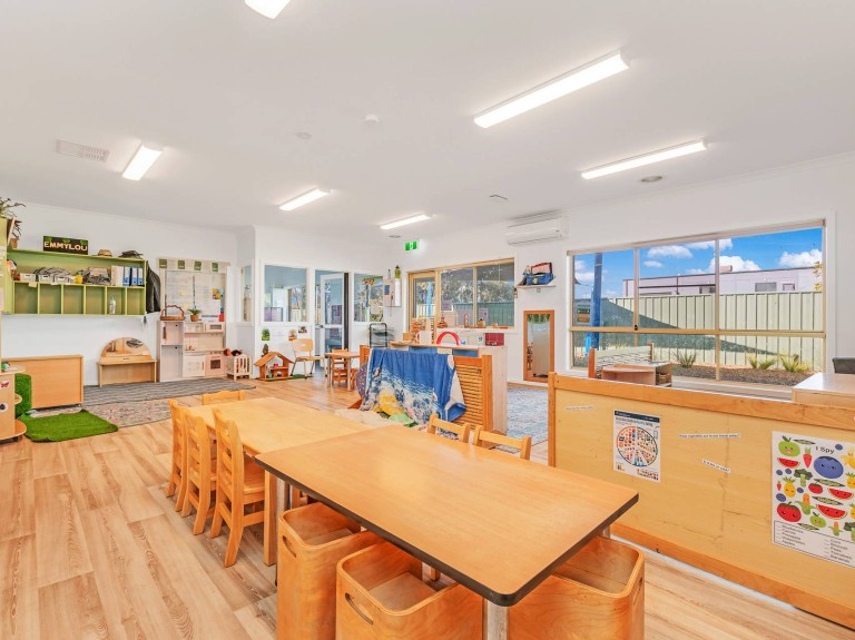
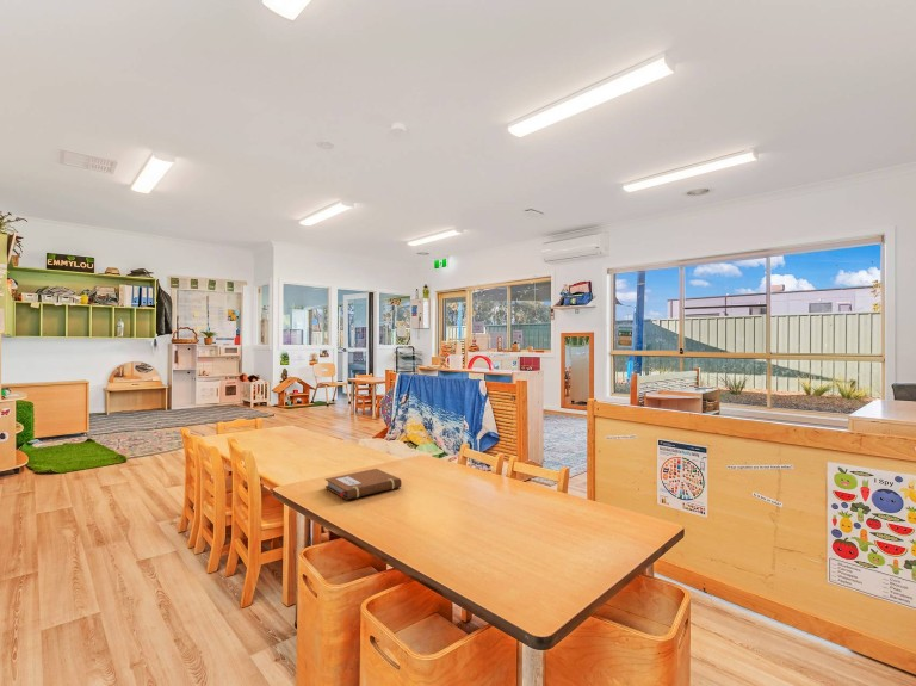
+ notebook (361, 483)
